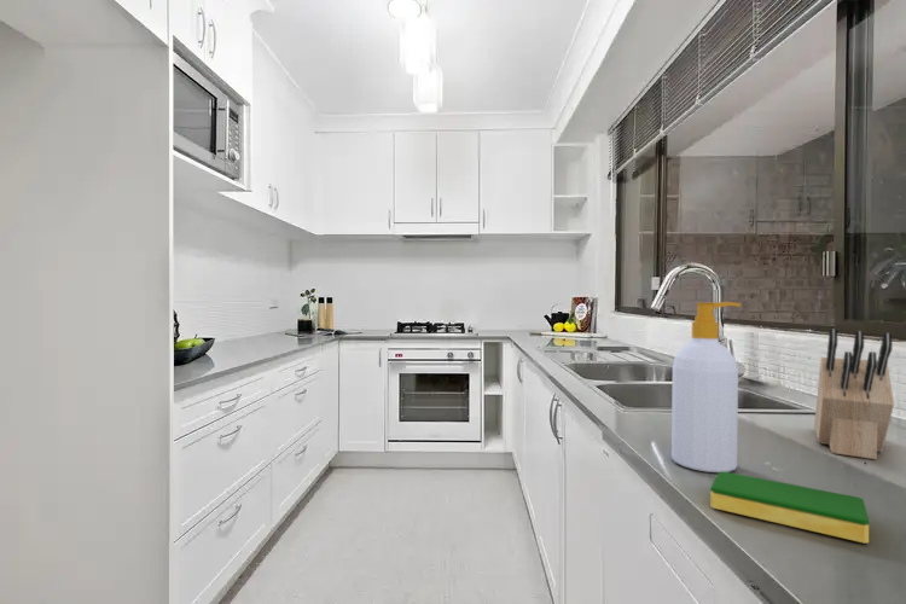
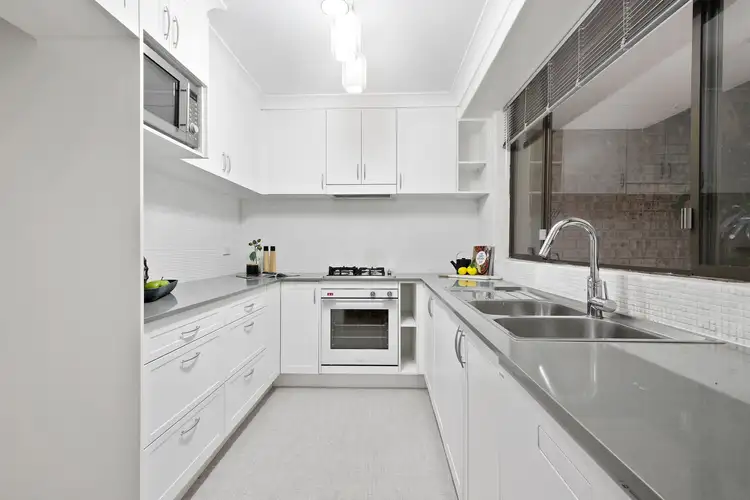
- dish sponge (784, 503)
- soap bottle (707, 382)
- knife block (850, 387)
